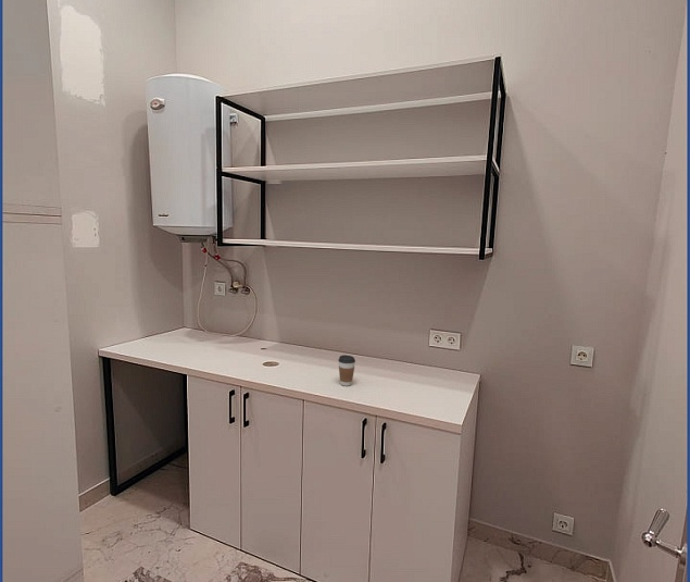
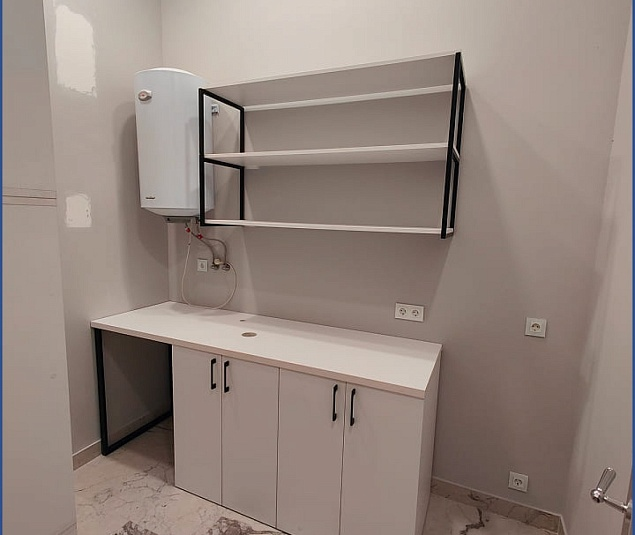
- coffee cup (346, 370)
